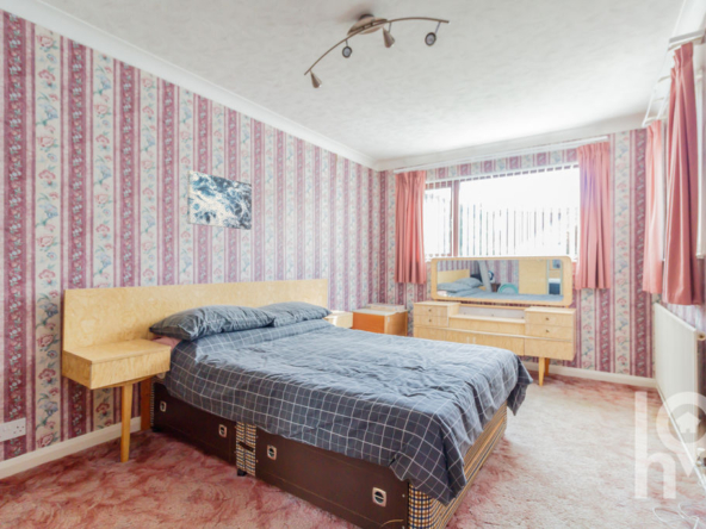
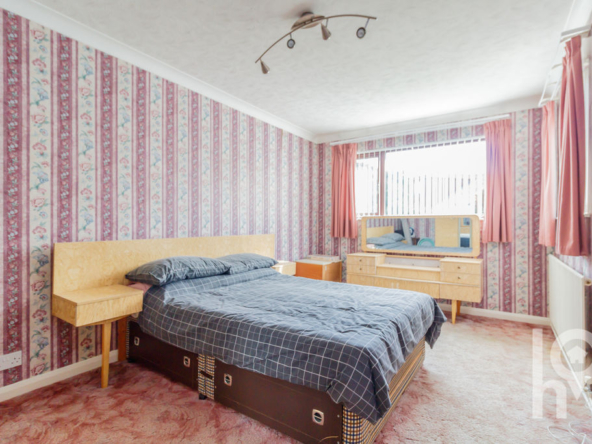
- wall art (221, 201)
